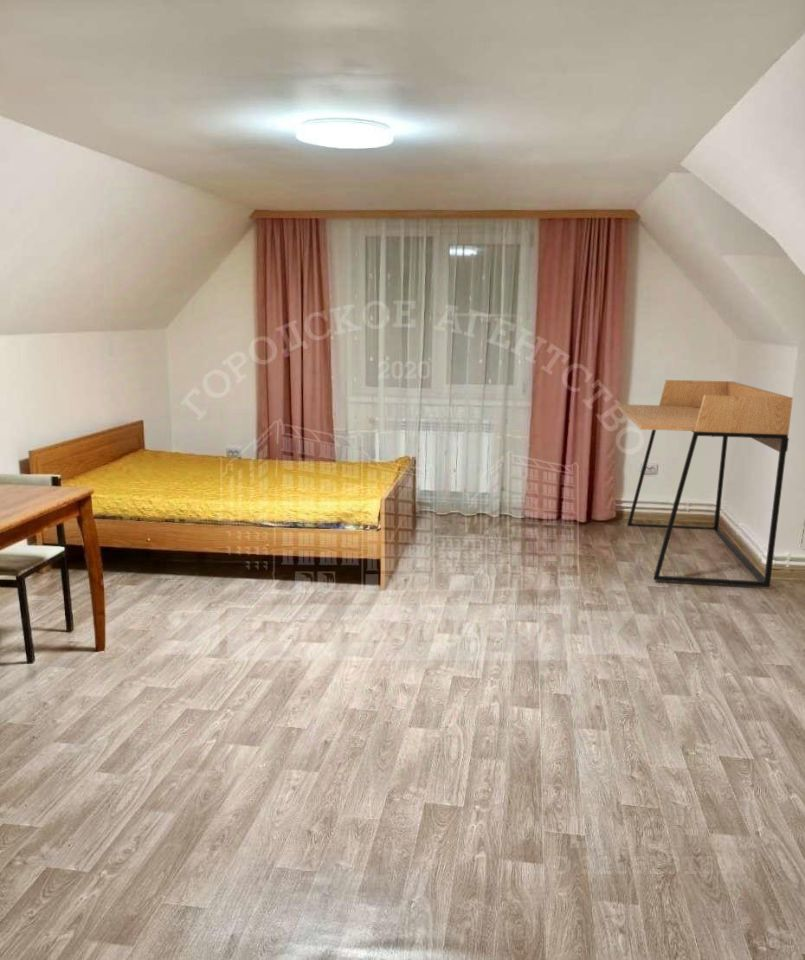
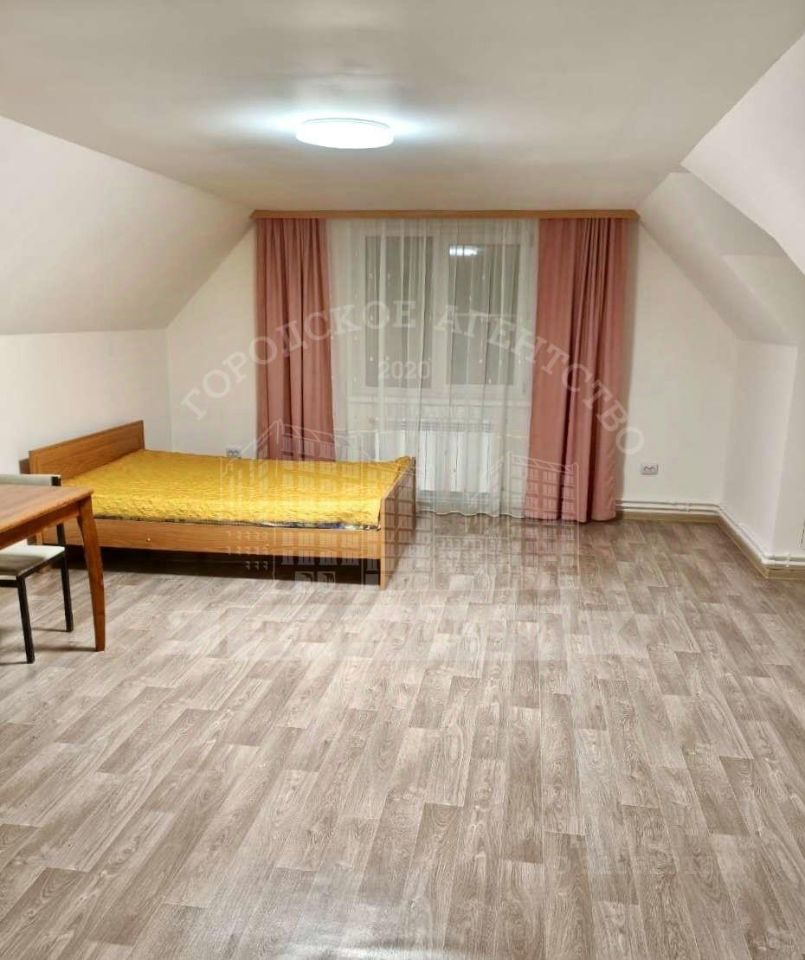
- desk (686, 471)
